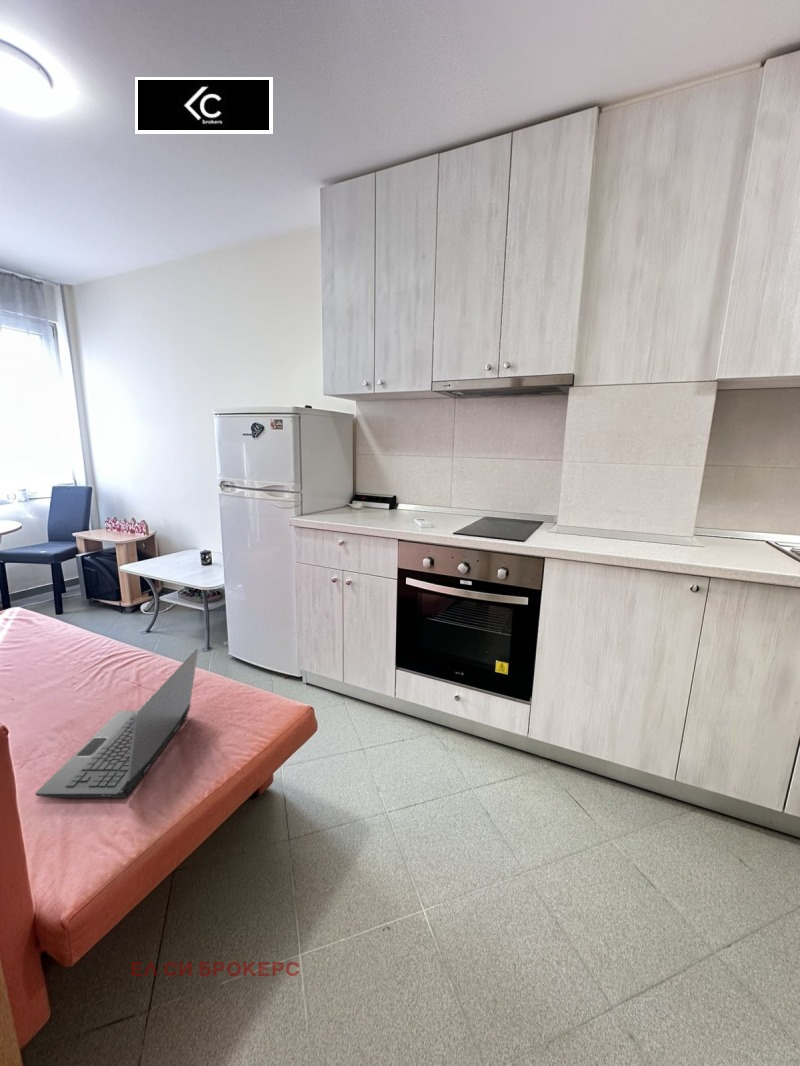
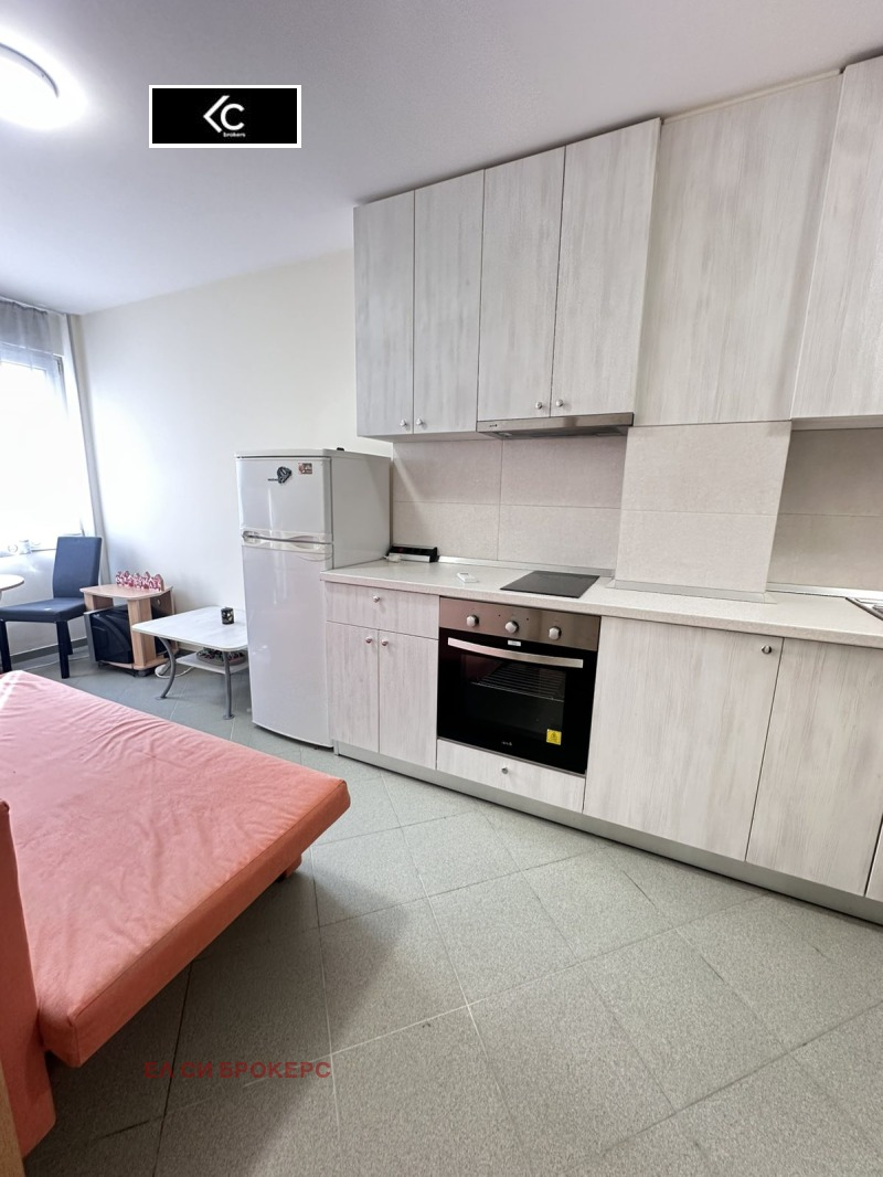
- laptop computer (126, 714)
